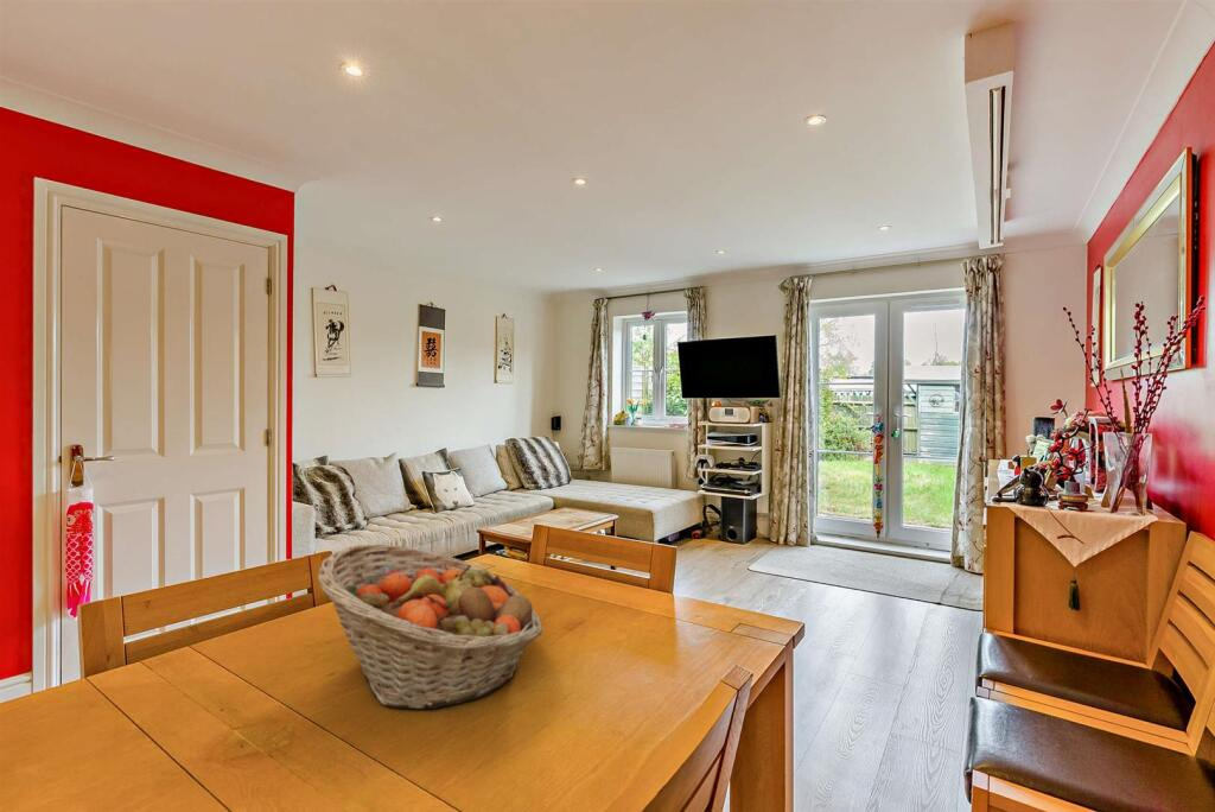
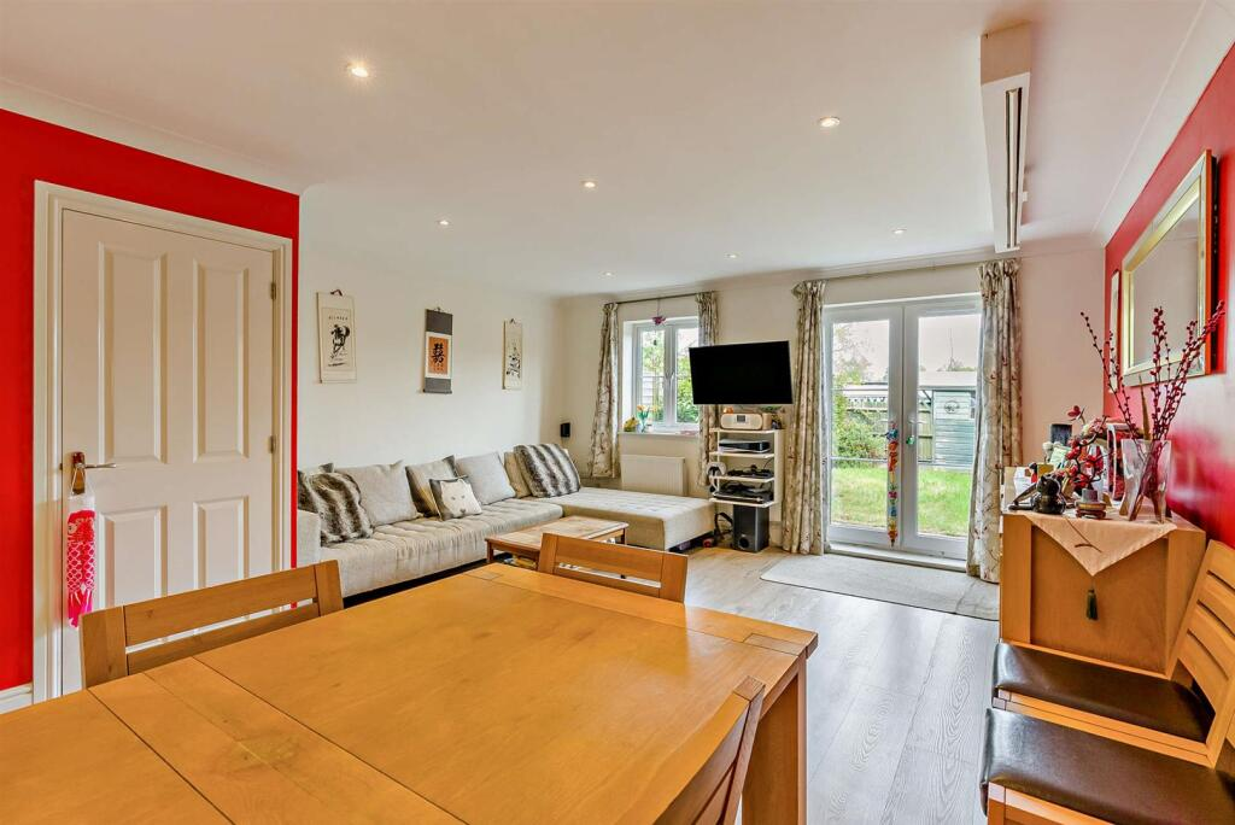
- fruit basket (433, 609)
